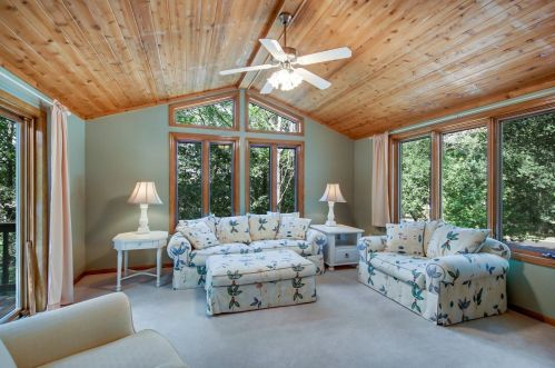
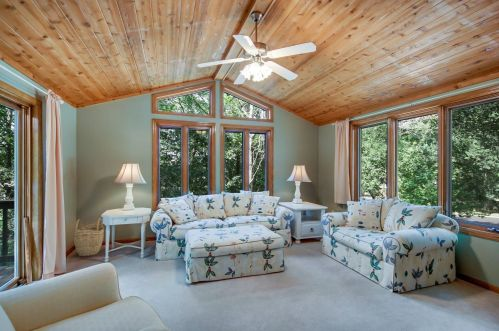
+ woven basket (89, 235)
